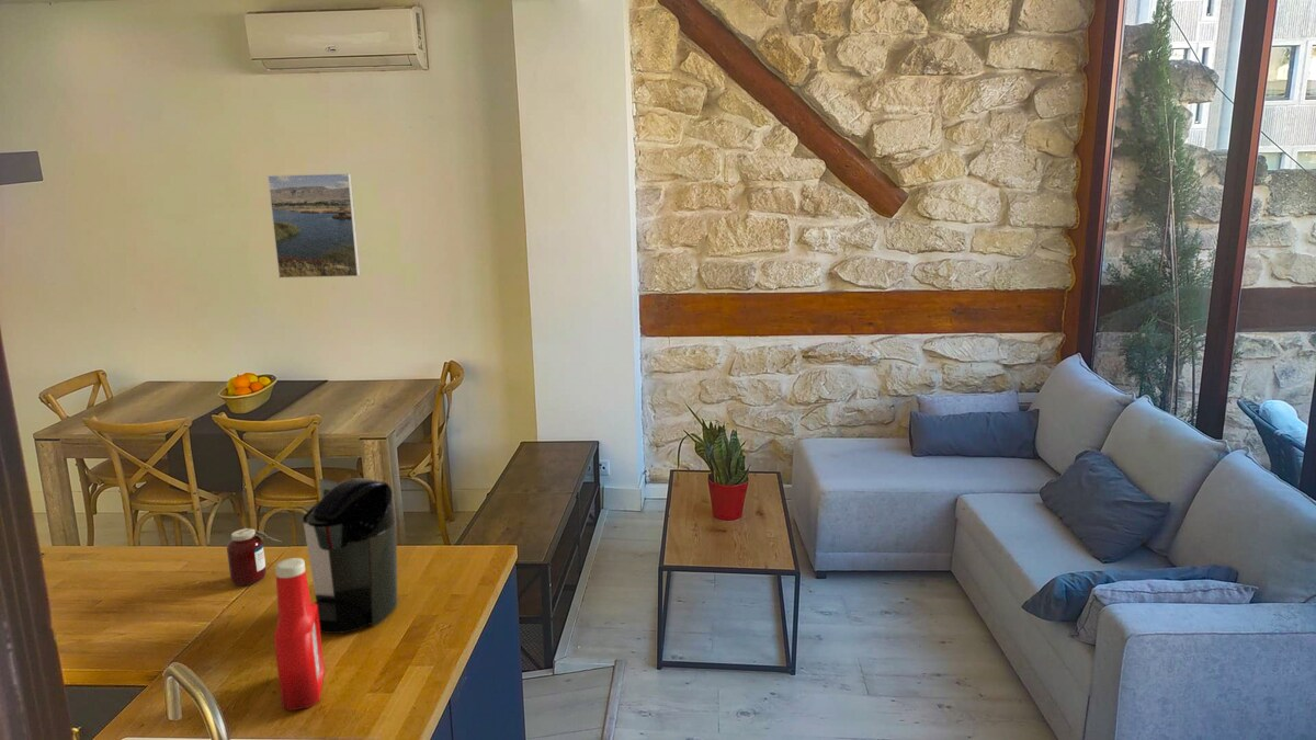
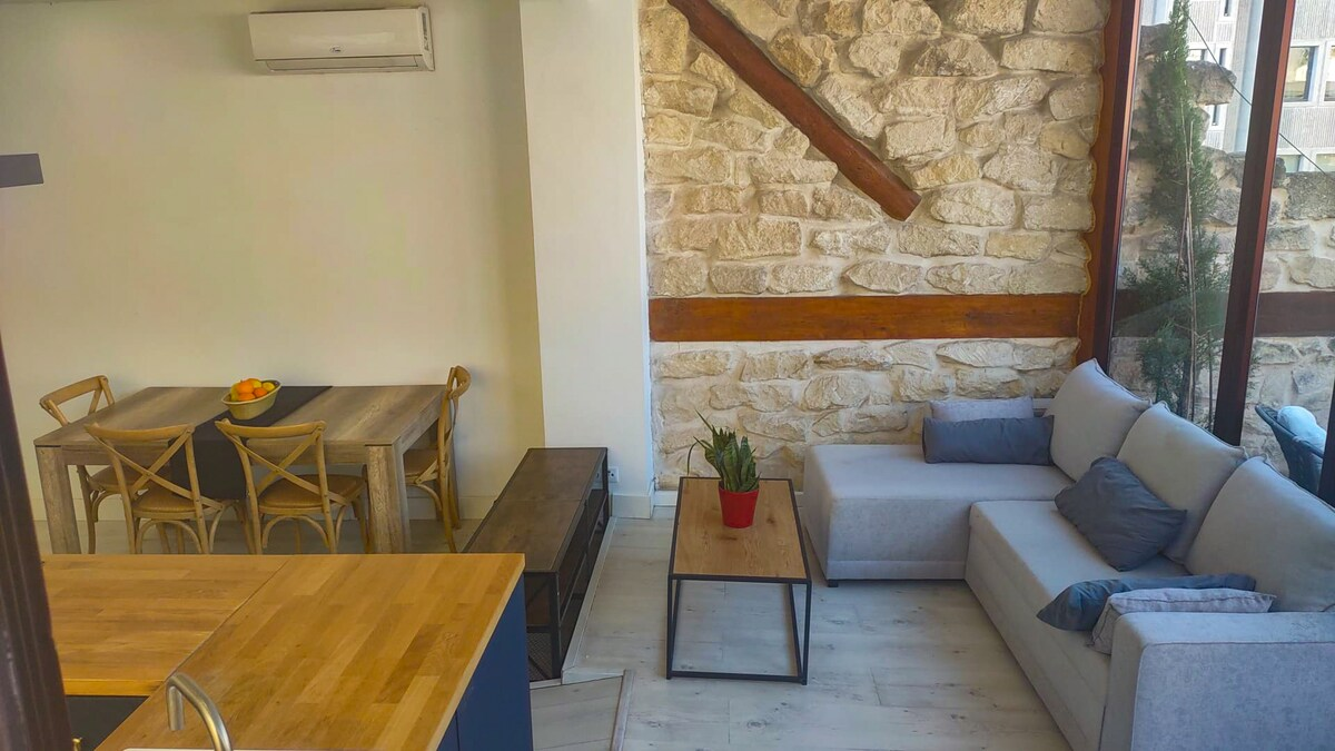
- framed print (314, 226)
- soap bottle (296, 626)
- jar (252, 553)
- coffee maker (334, 543)
